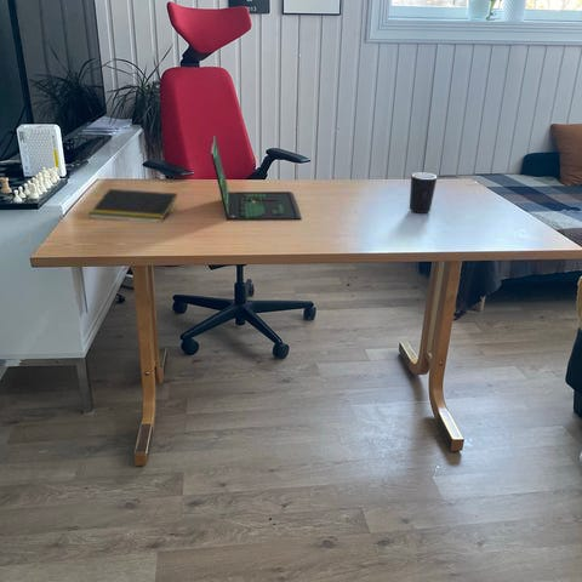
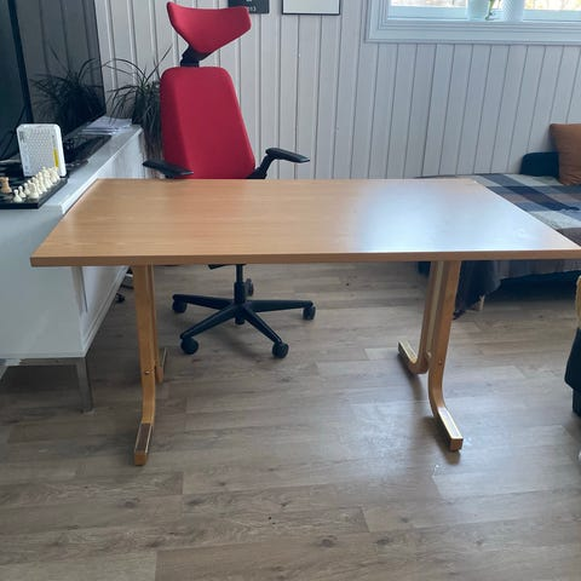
- notepad (133, 205)
- laptop (256, 192)
- mug (422, 194)
